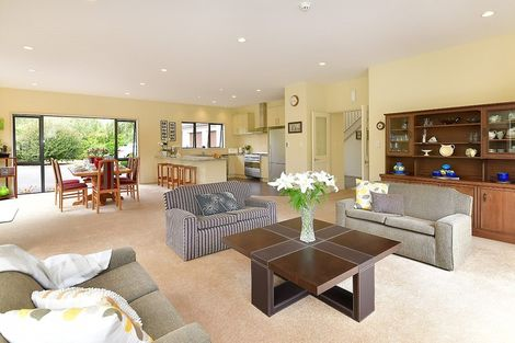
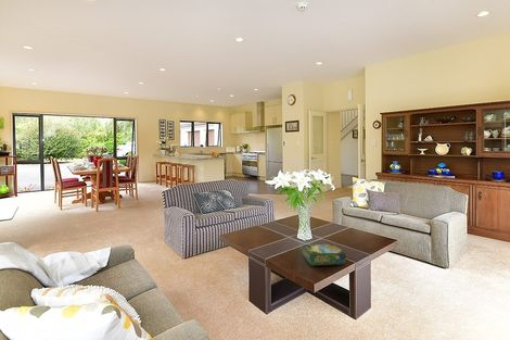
+ board game (322, 253)
